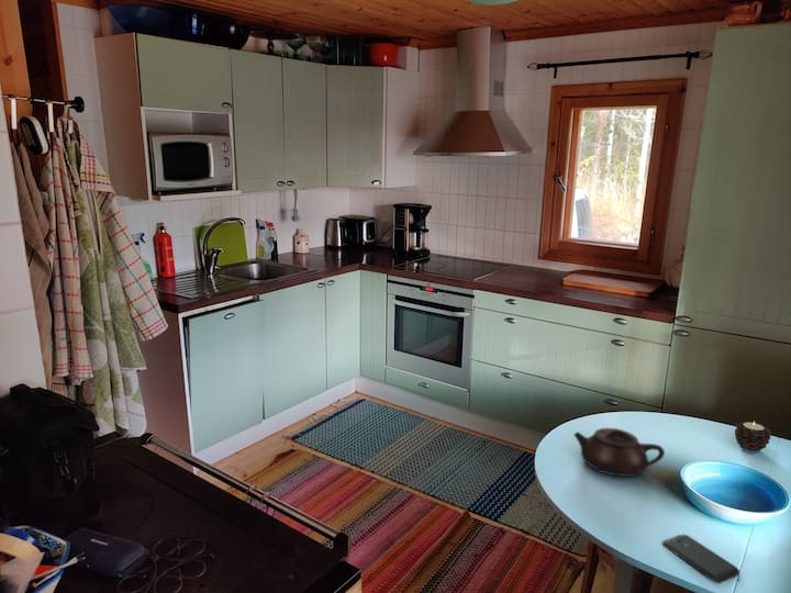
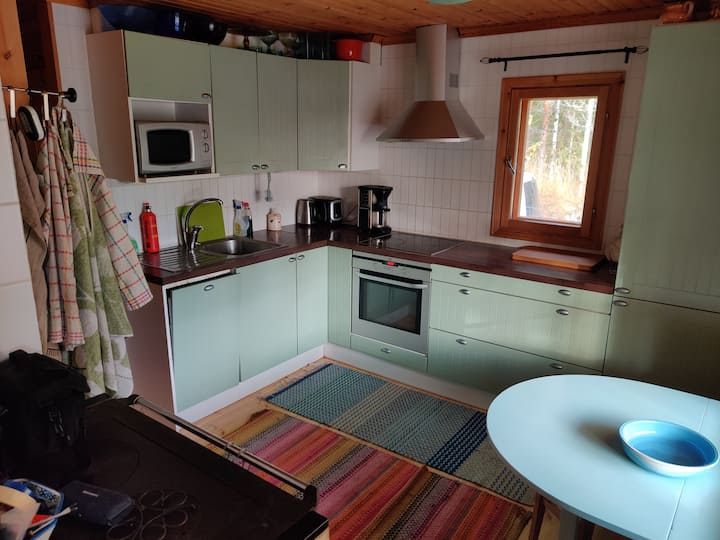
- candle (751, 435)
- smartphone (700, 556)
- teapot (616, 448)
